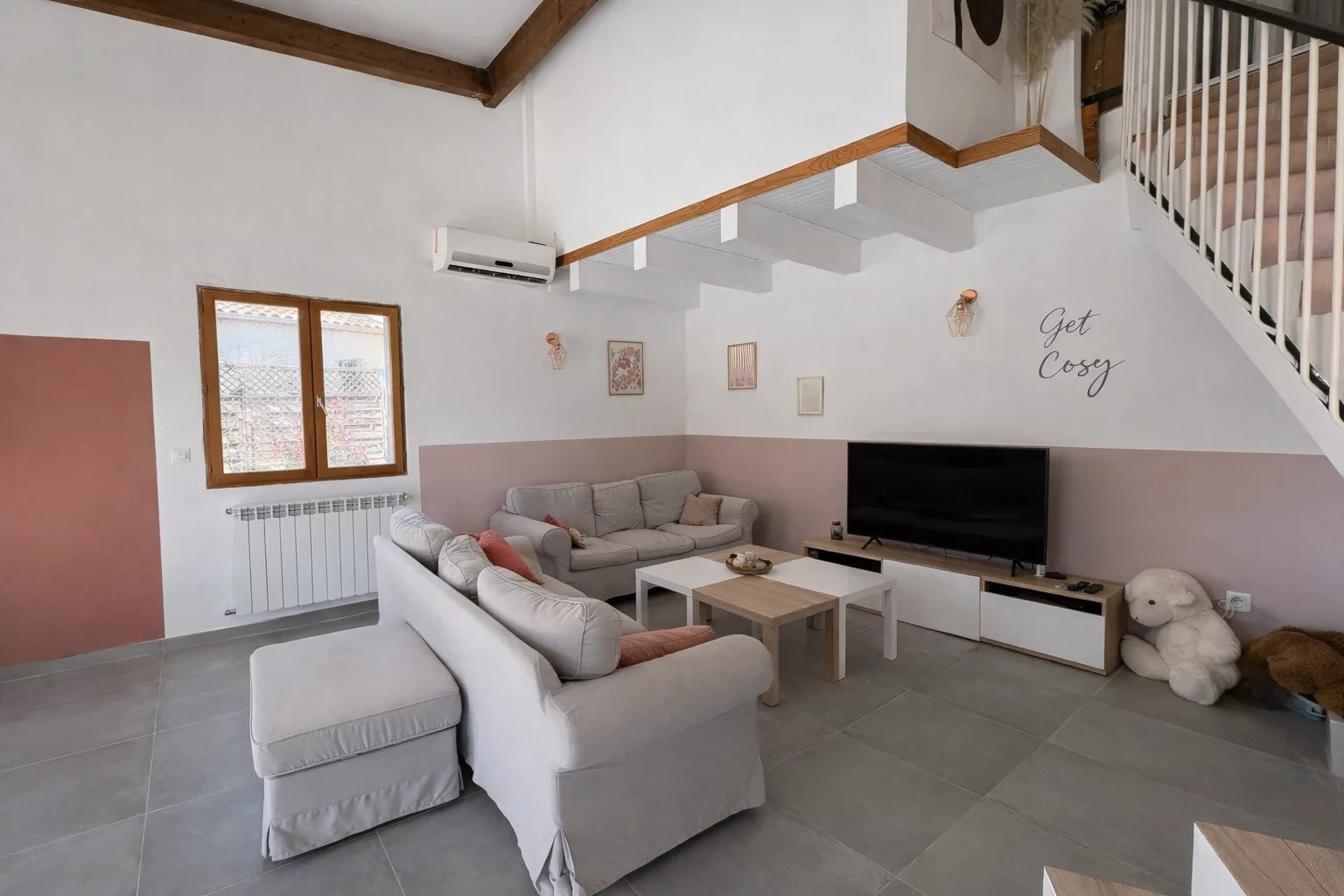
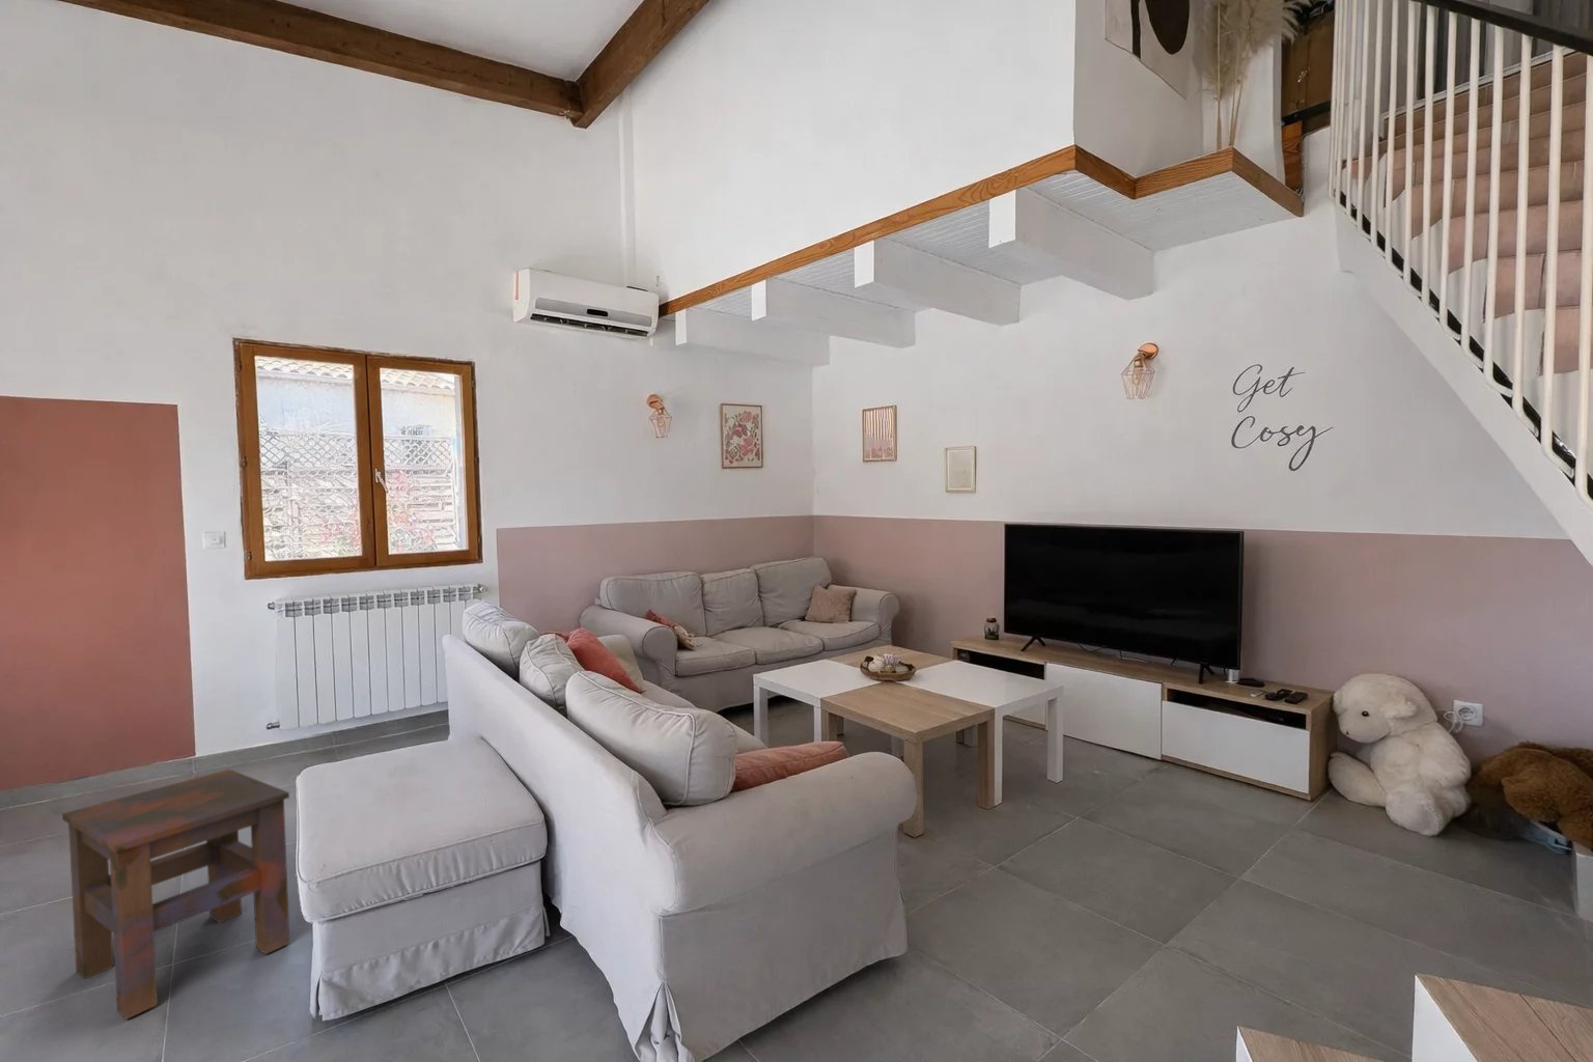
+ side table (181, 875)
